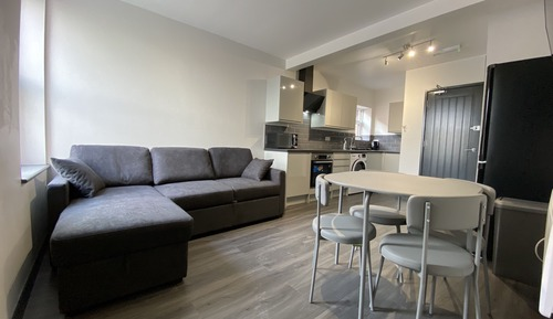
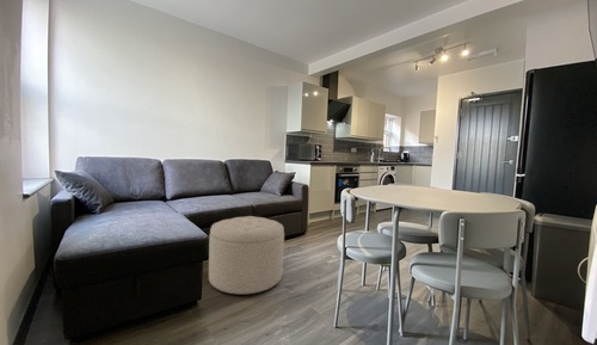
+ ottoman (247, 249)
